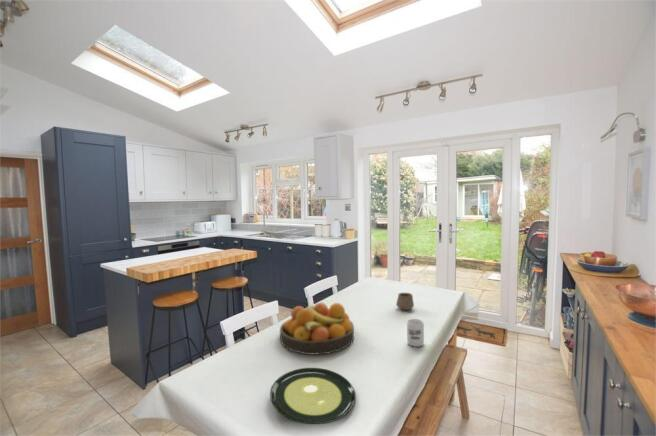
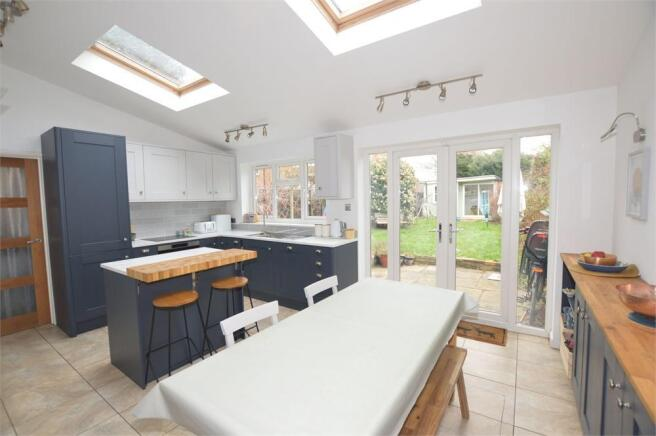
- cup (405, 301)
- plate (313, 393)
- cup (415, 332)
- fruit bowl (317, 321)
